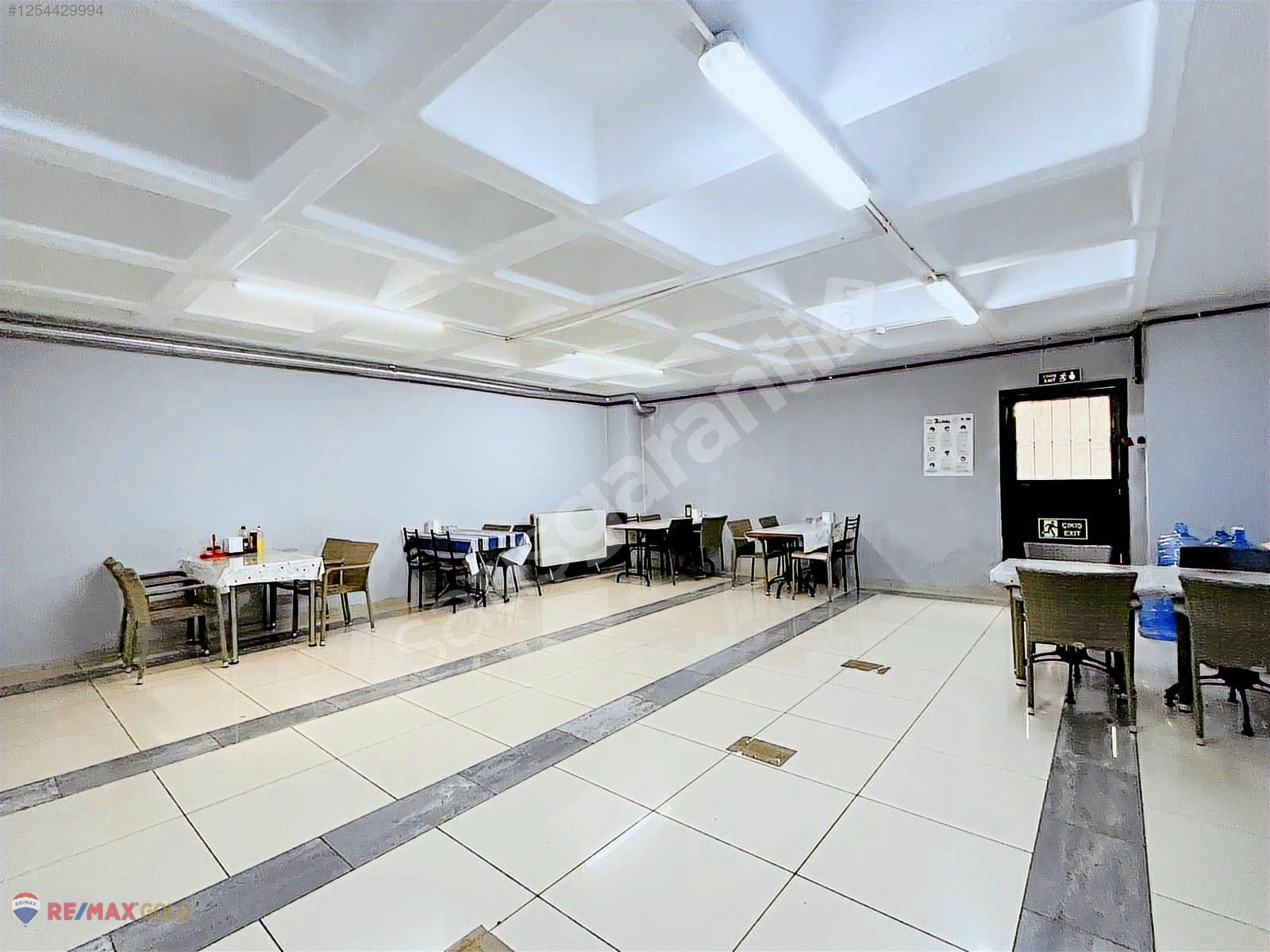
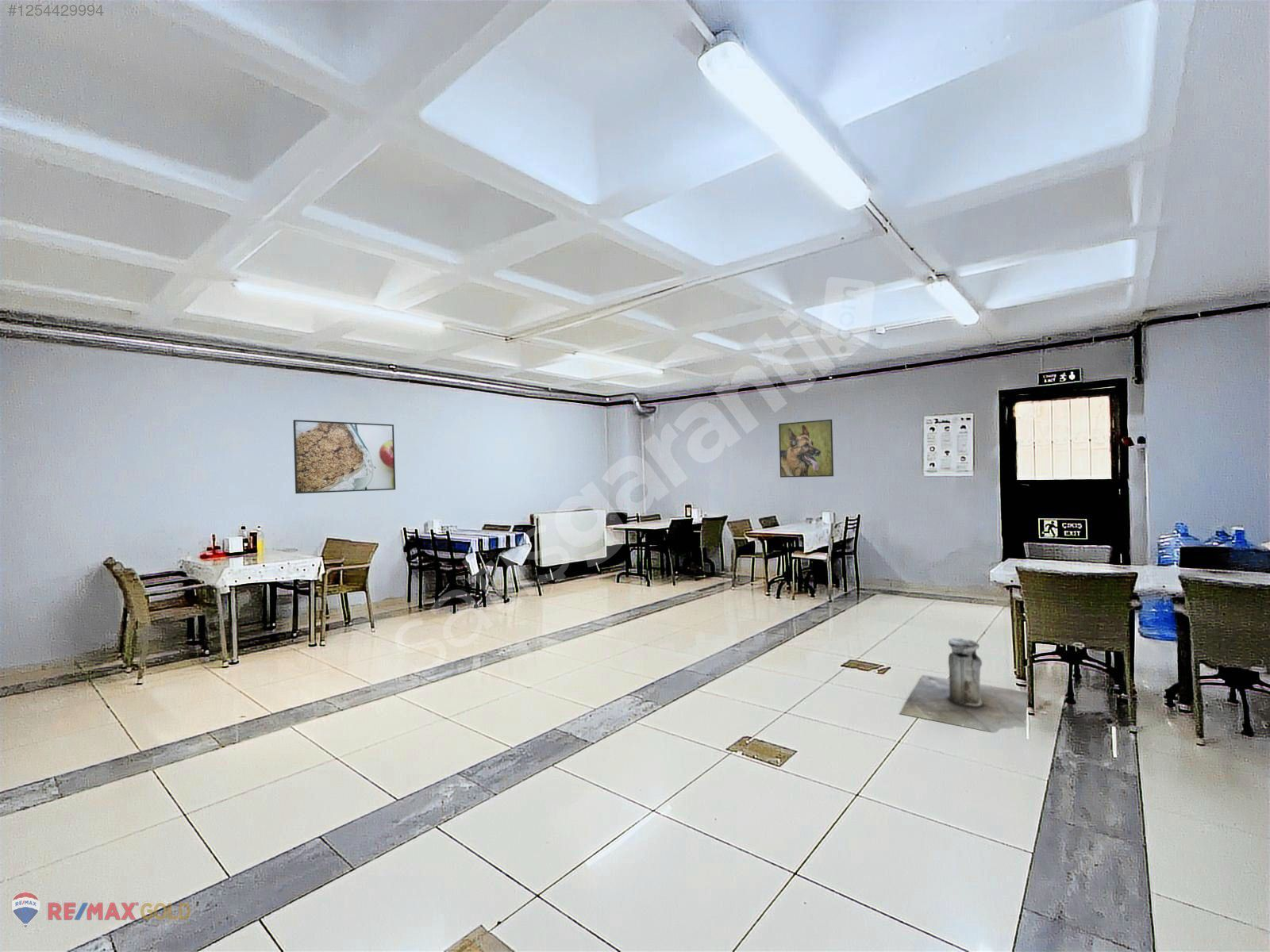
+ trash can (964, 671)
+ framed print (805, 449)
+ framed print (347, 457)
